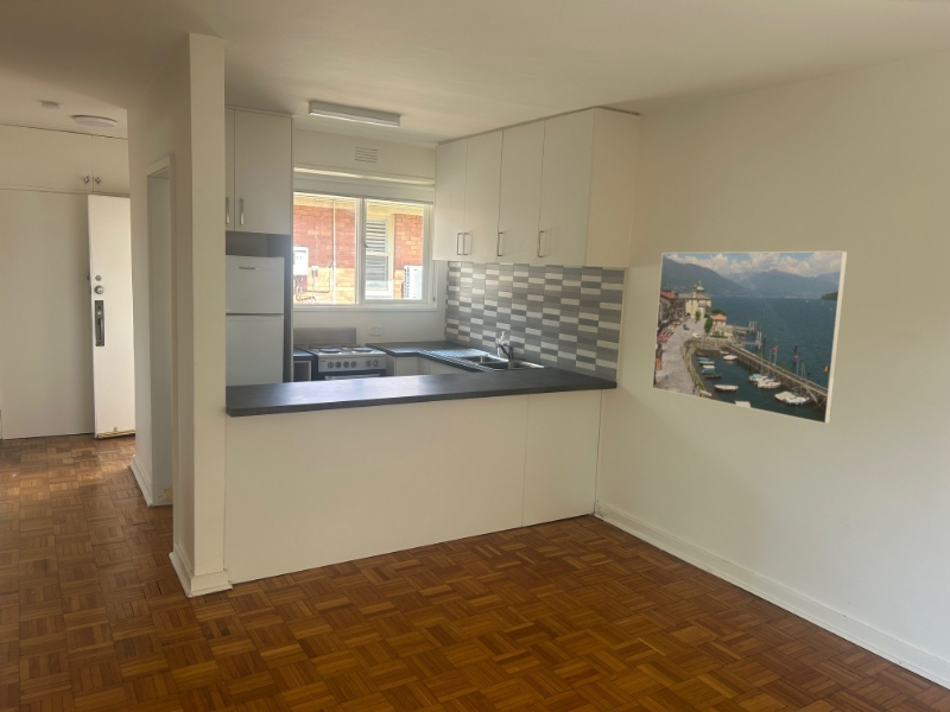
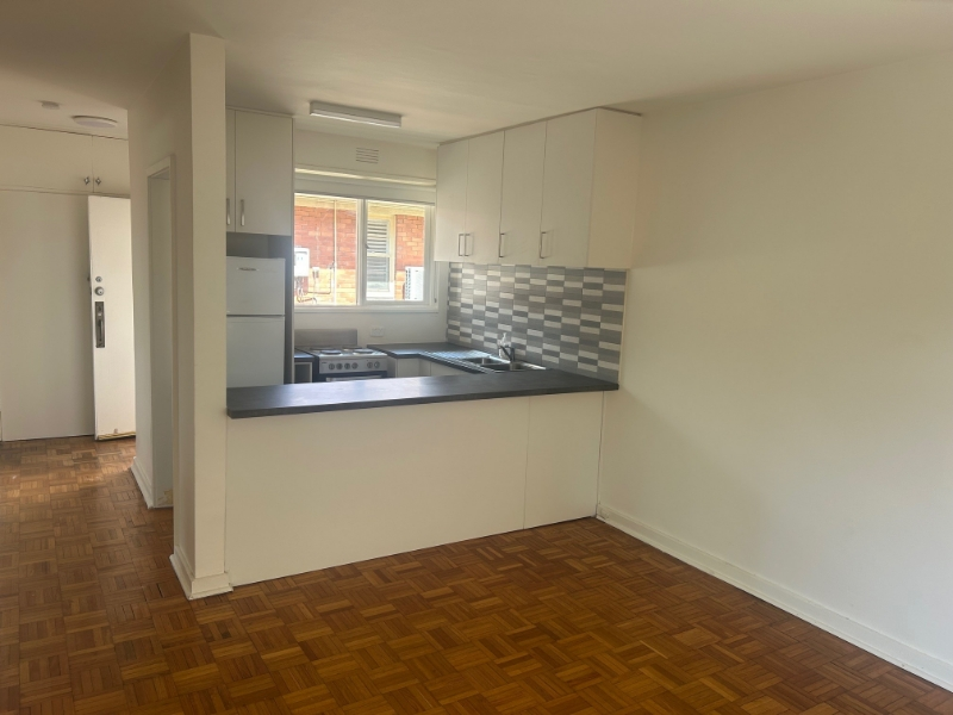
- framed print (736, 329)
